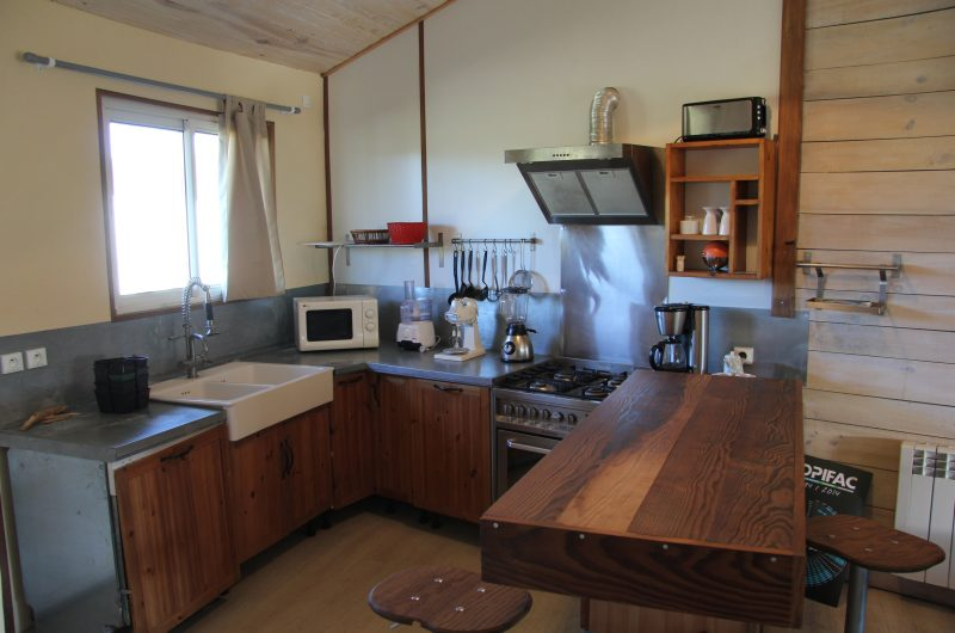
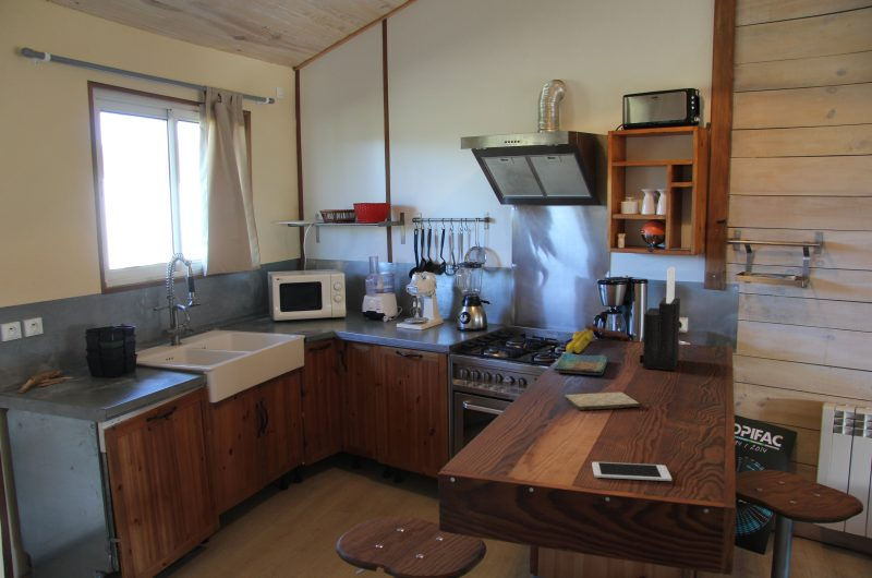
+ dish towel (581, 363)
+ knife block (658, 316)
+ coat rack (592, 336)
+ cutting board (601, 400)
+ cell phone (630, 471)
